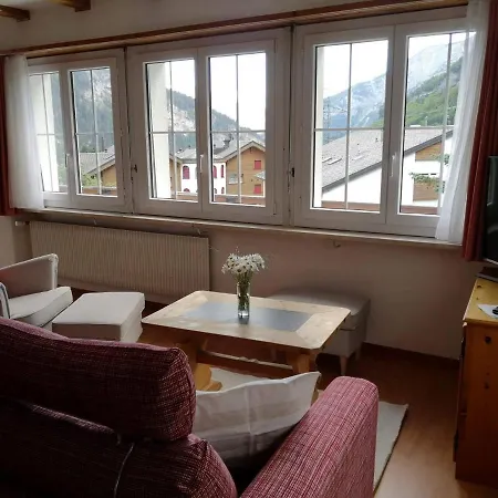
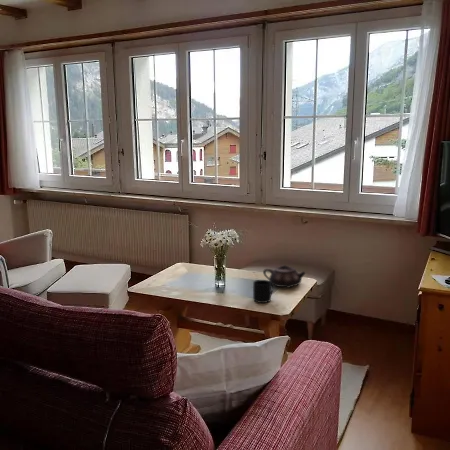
+ teapot (284, 274)
+ mug (264, 291)
